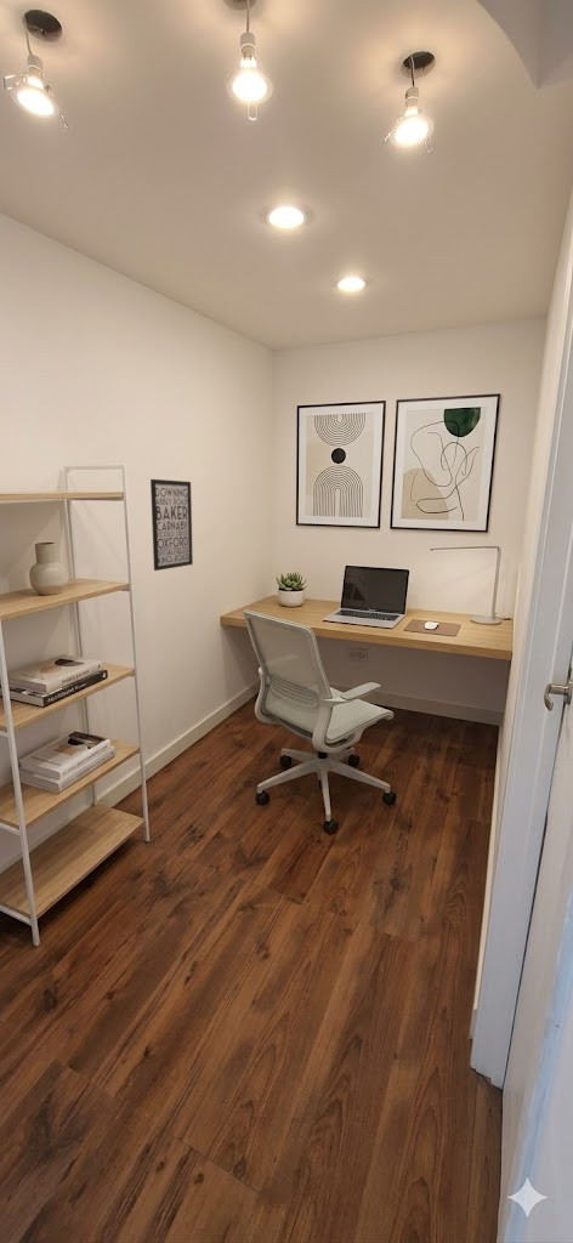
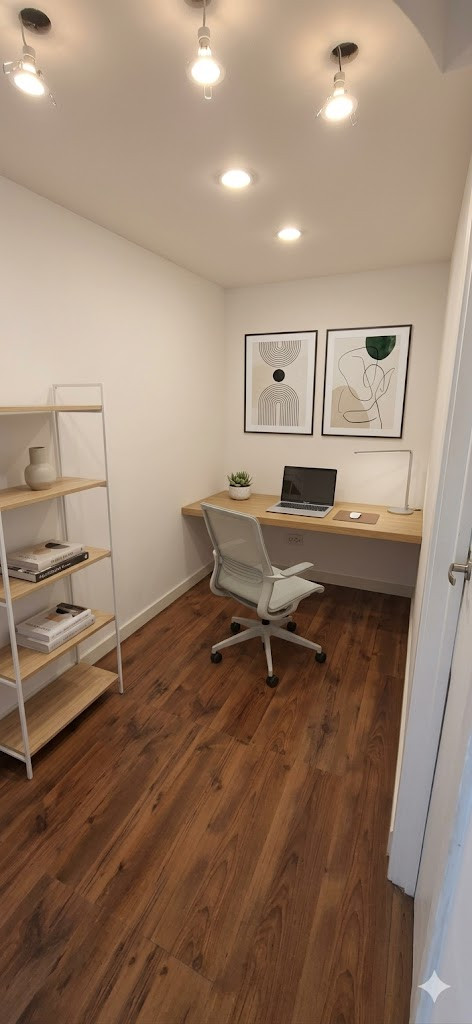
- wall art (172, 524)
